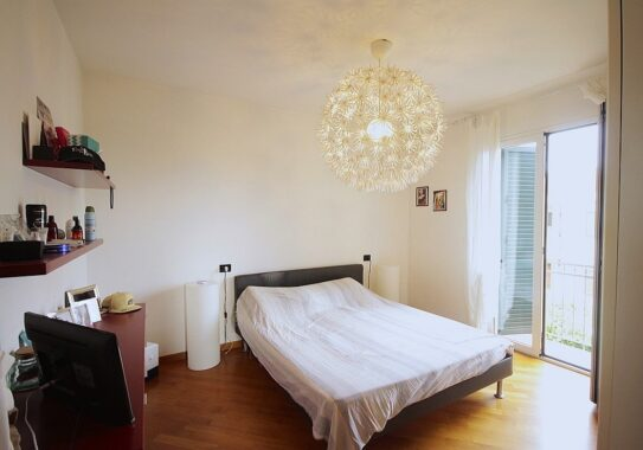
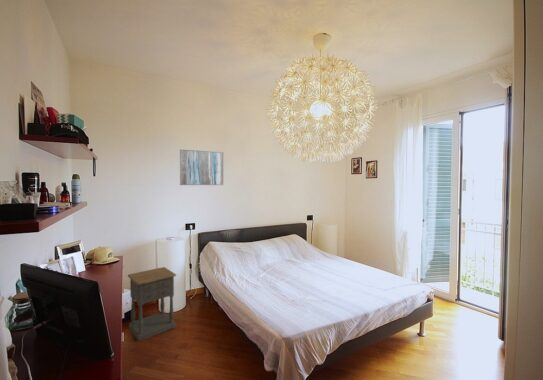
+ nightstand (152, 300)
+ wall art (202, 168)
